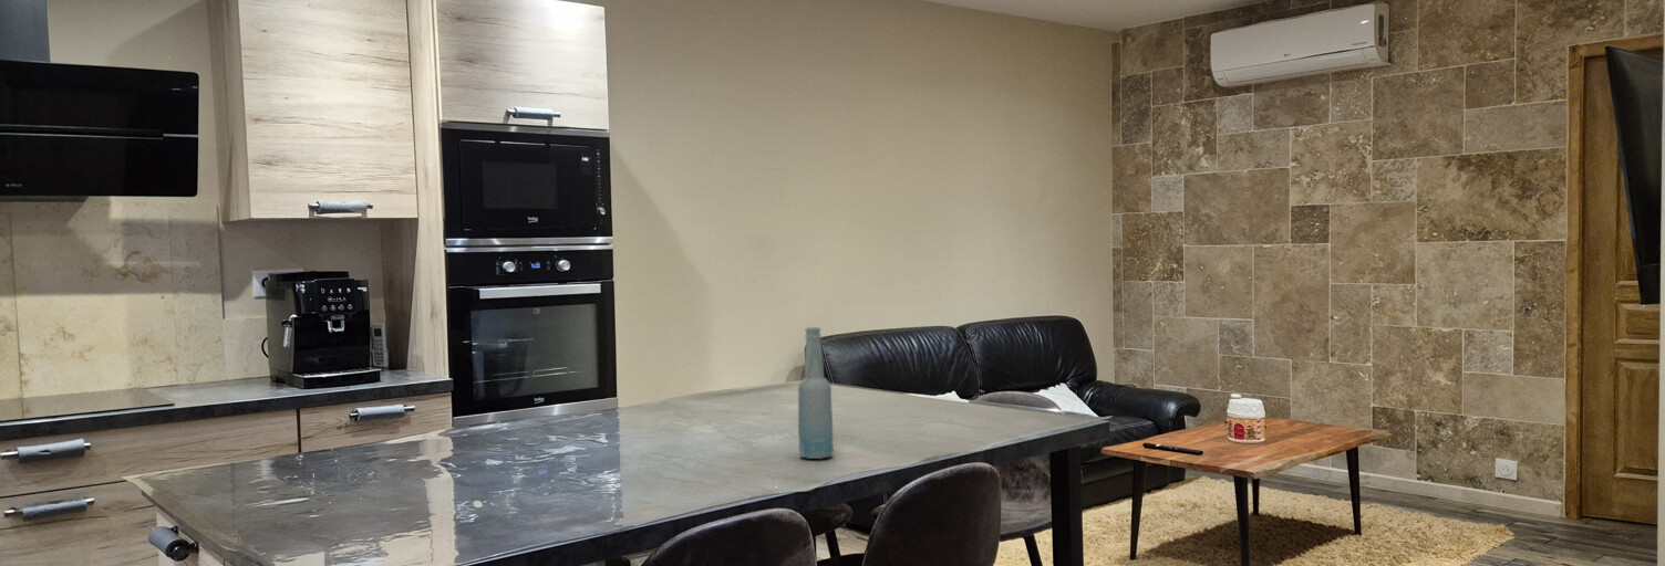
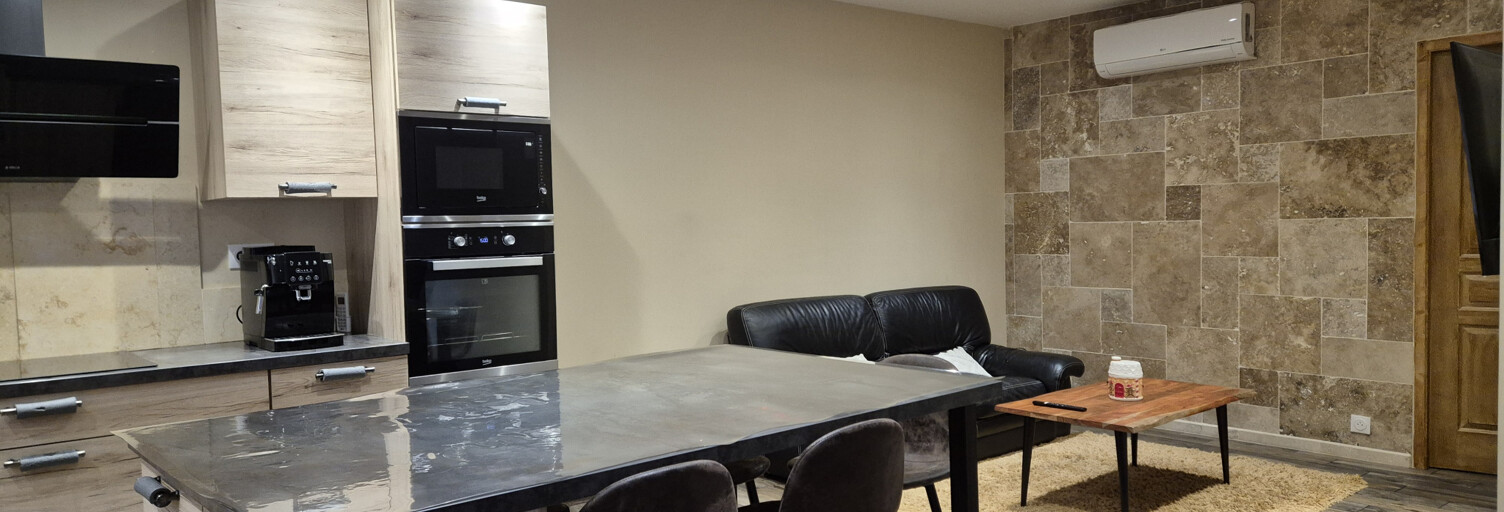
- bottle (814, 391)
